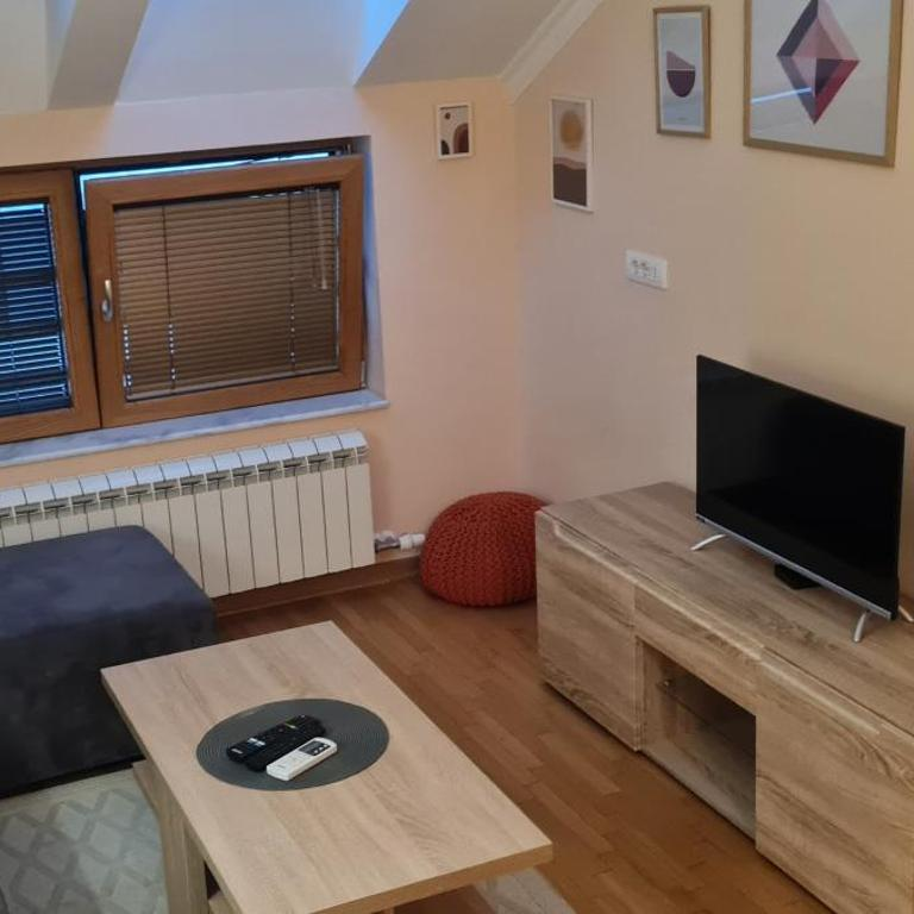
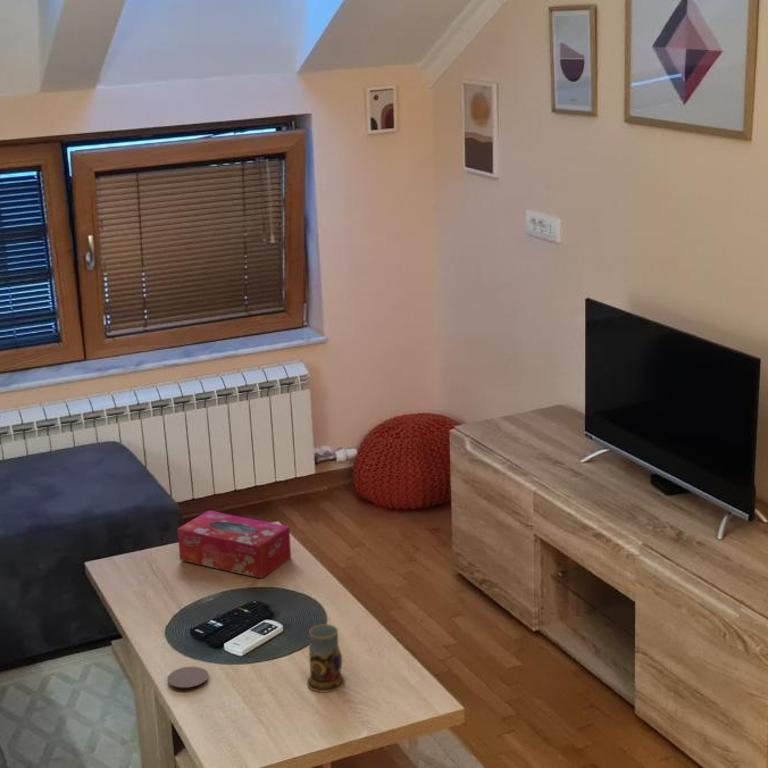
+ tissue box (234, 543)
+ mug (327, 659)
+ coaster (188, 679)
